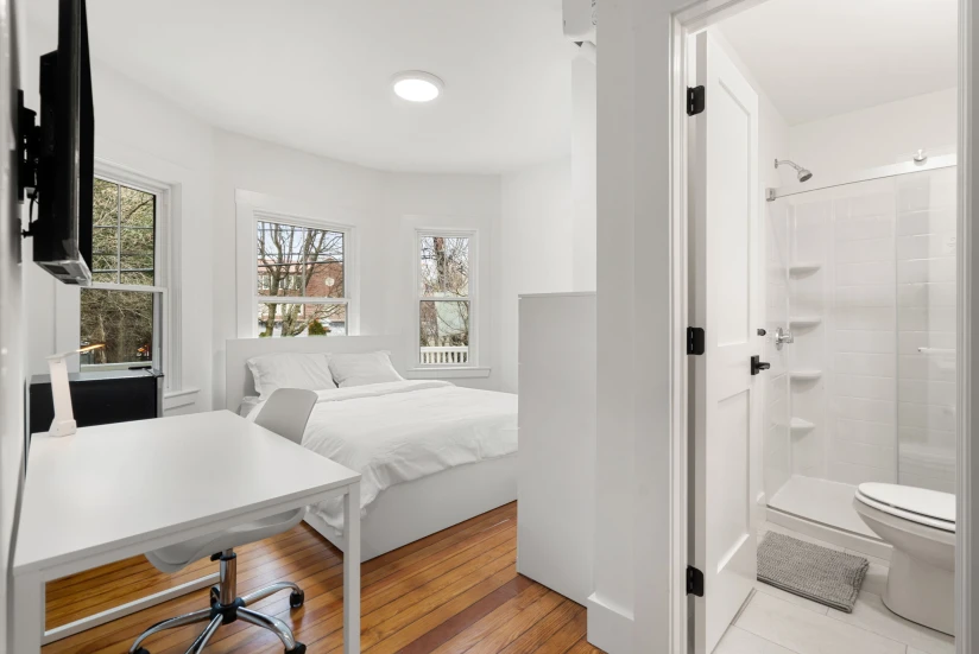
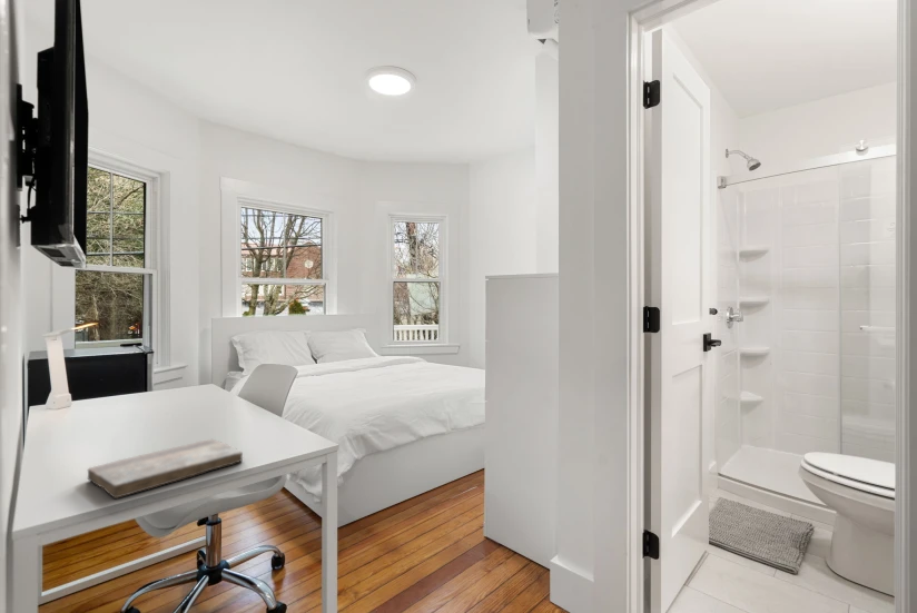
+ book (169, 464)
